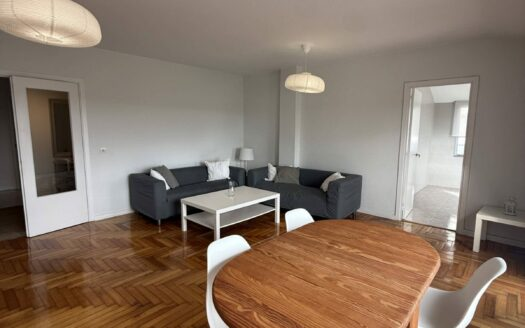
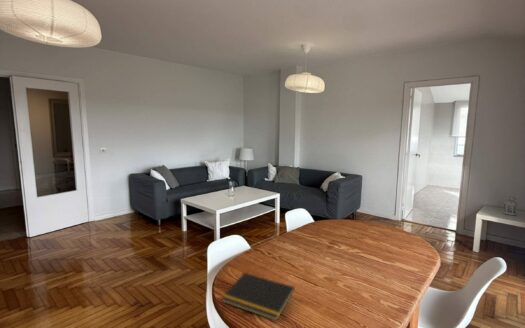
+ notepad (258, 294)
